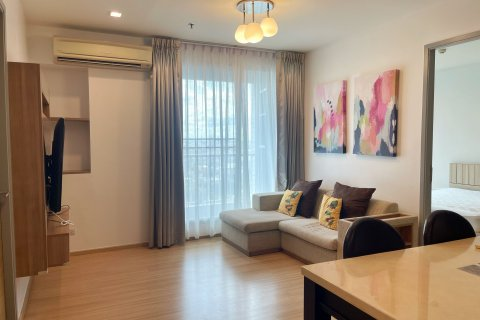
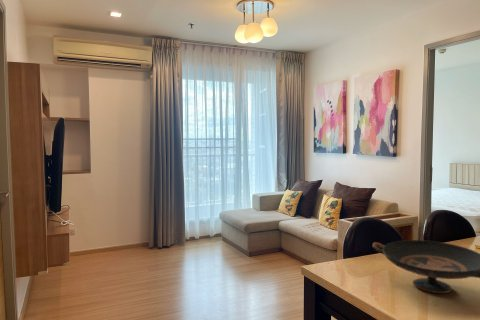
+ decorative bowl (431, 269)
